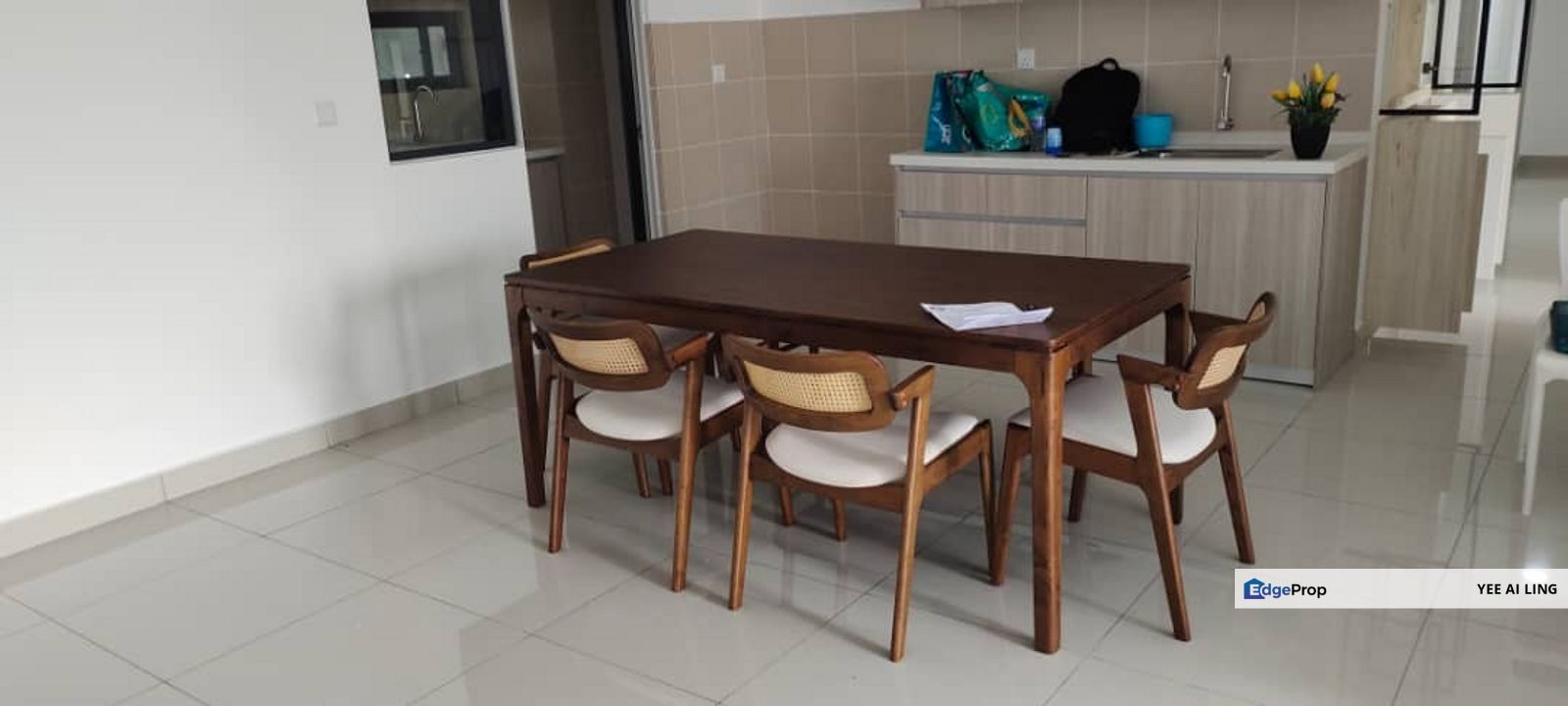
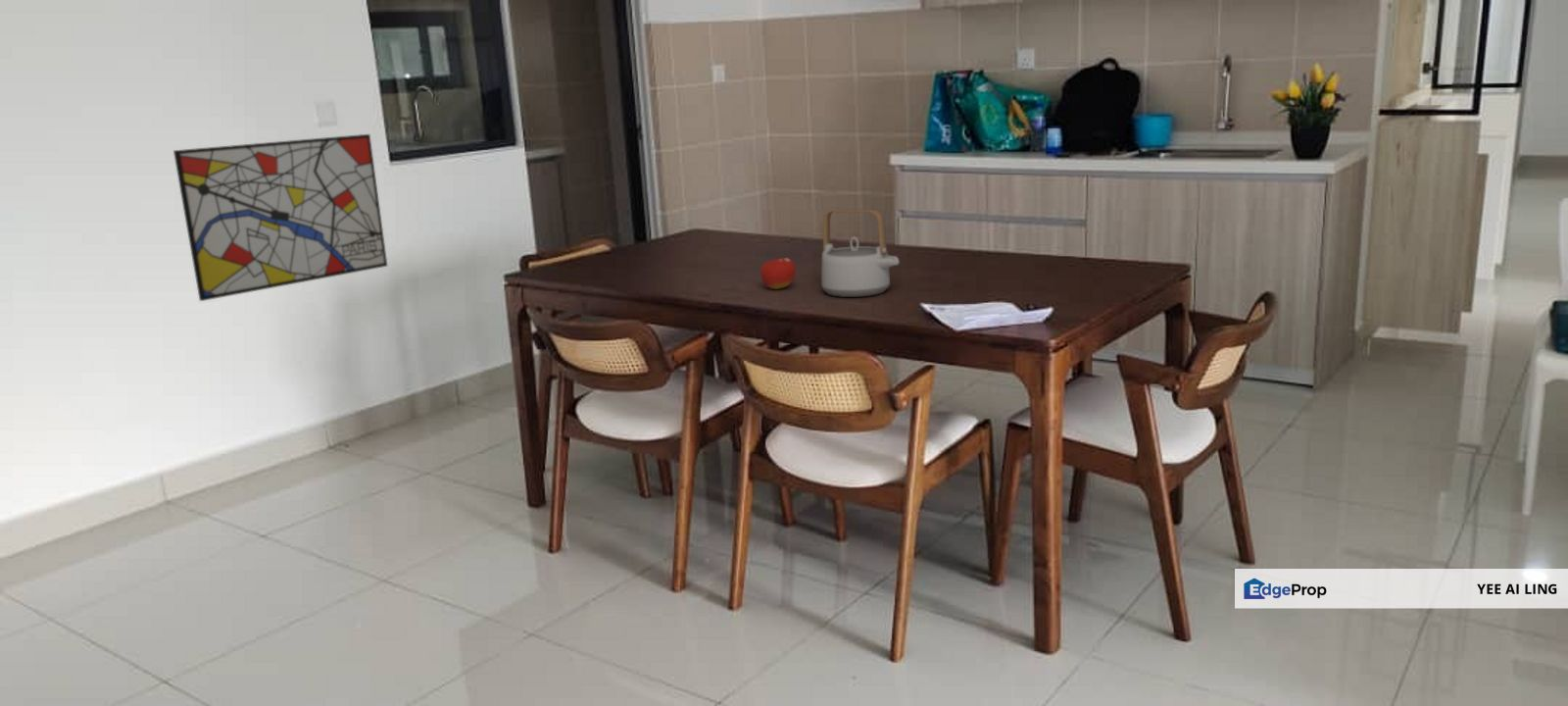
+ teapot (859, 251)
+ fruit (777, 272)
+ wall art (289, 213)
